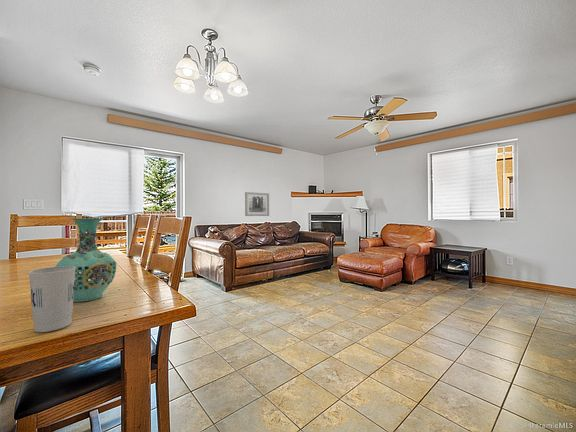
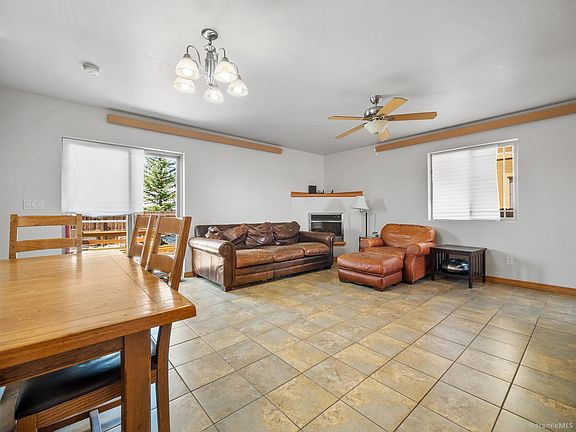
- wall art (257, 204)
- vase (87, 257)
- cup (53, 297)
